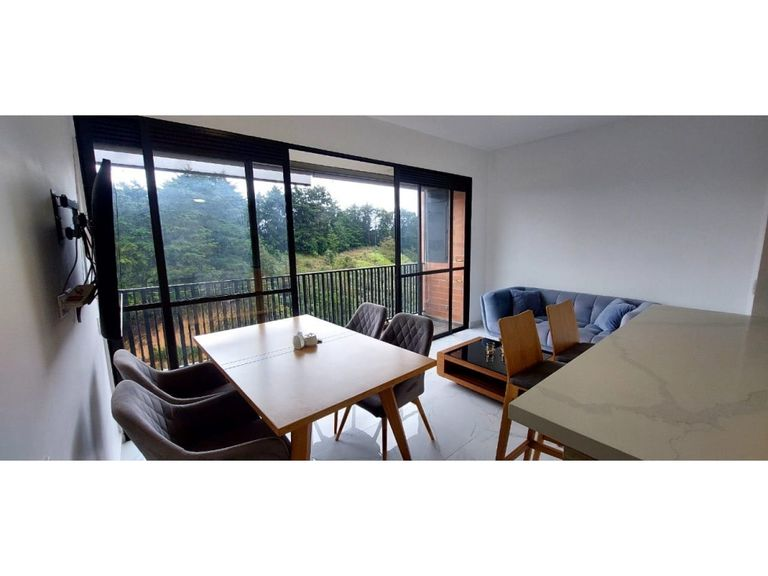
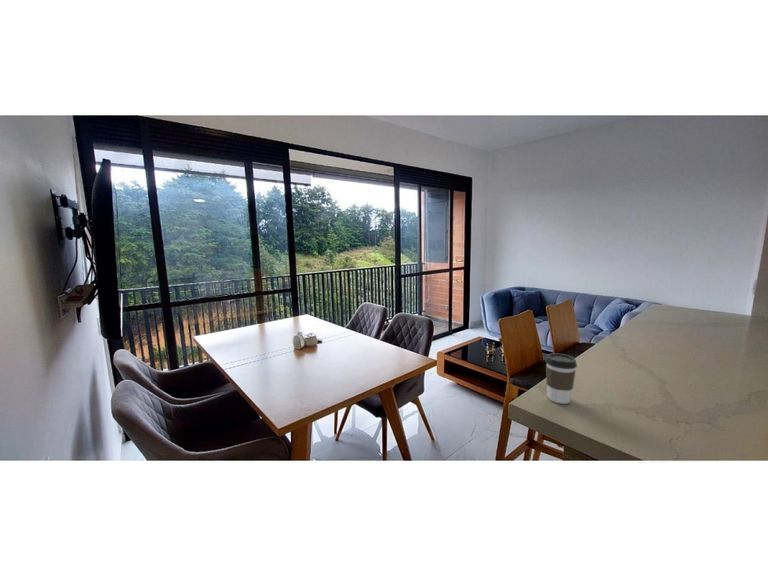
+ coffee cup (559, 378)
